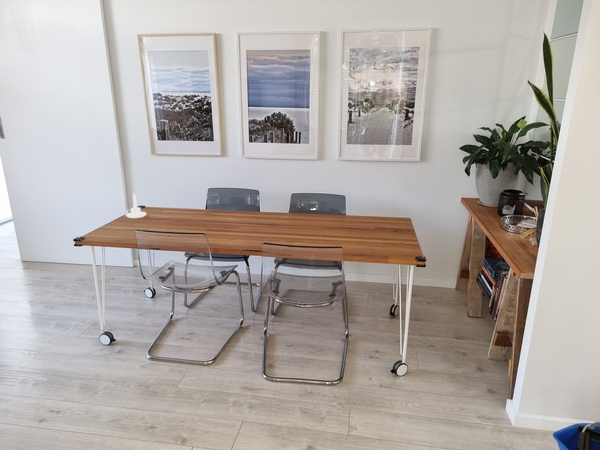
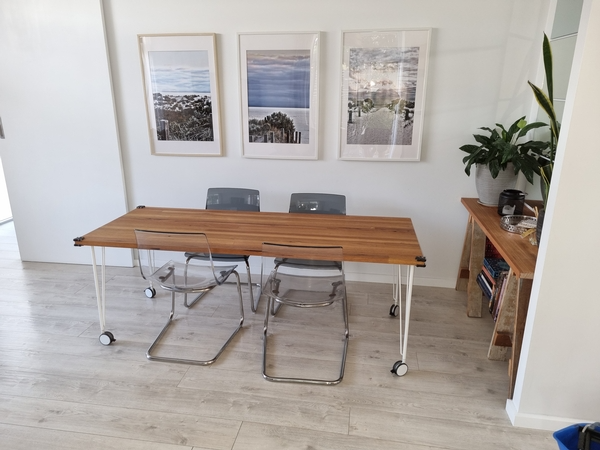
- candle holder (135, 204)
